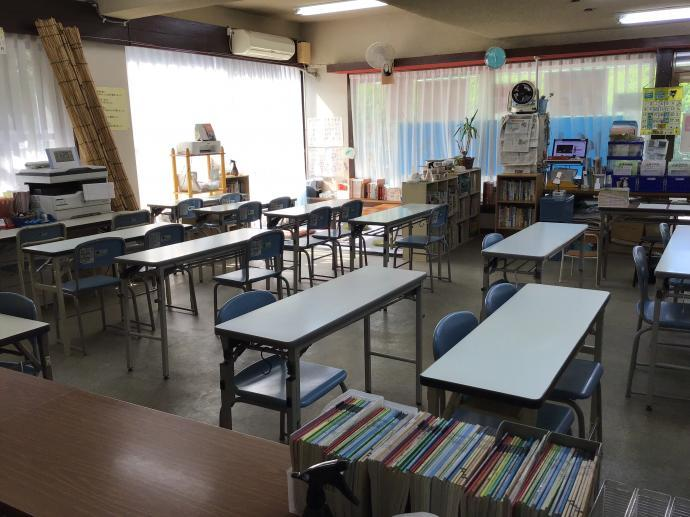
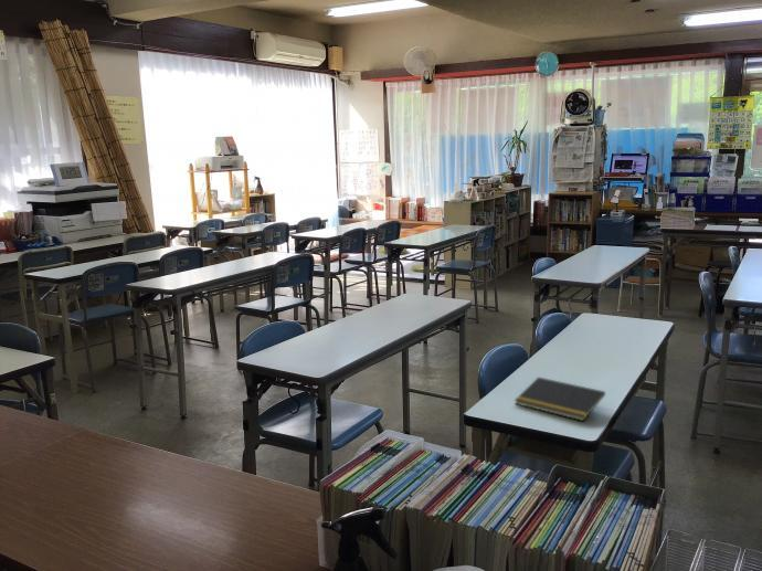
+ notepad (559, 398)
